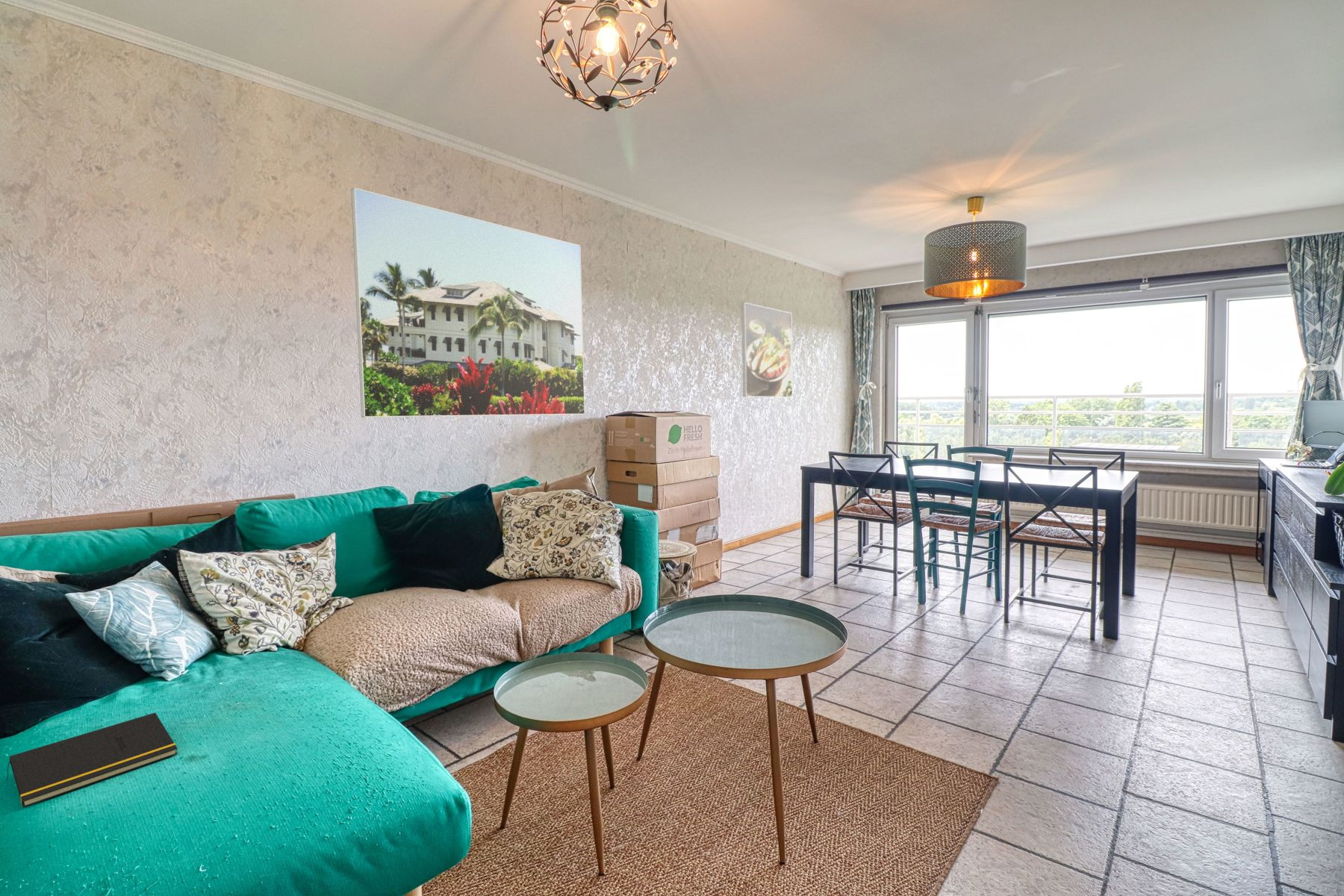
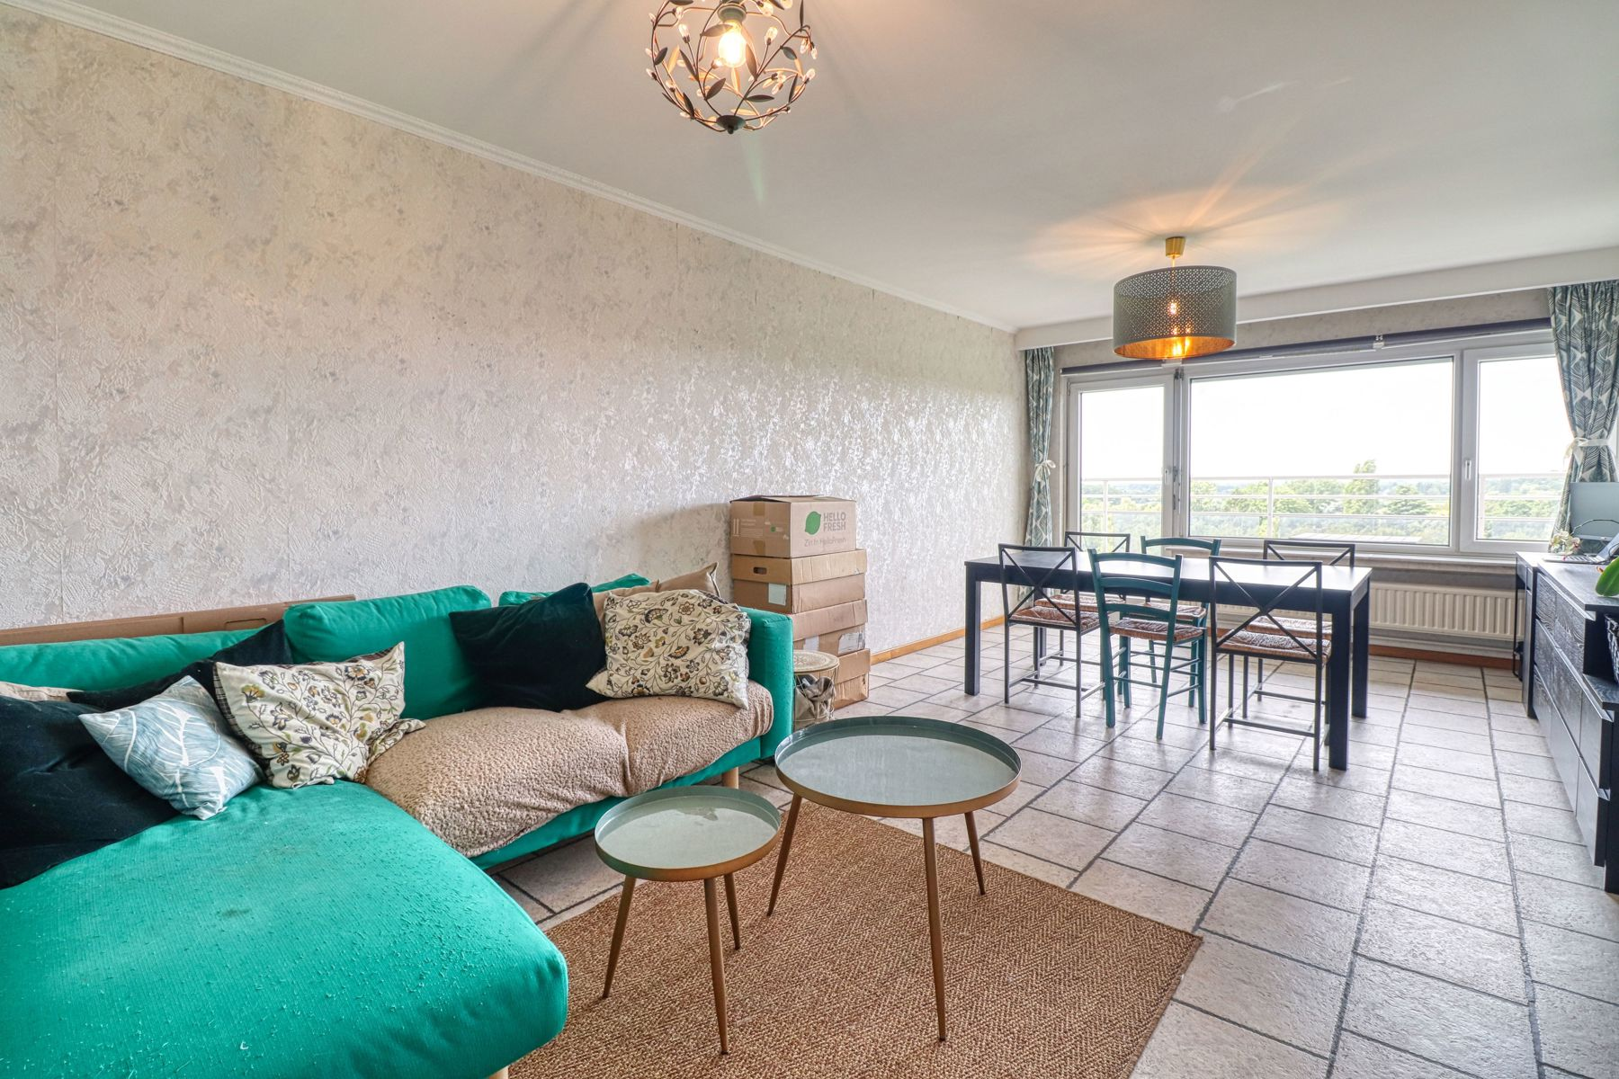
- notepad (96, 755)
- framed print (486, 319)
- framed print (768, 352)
